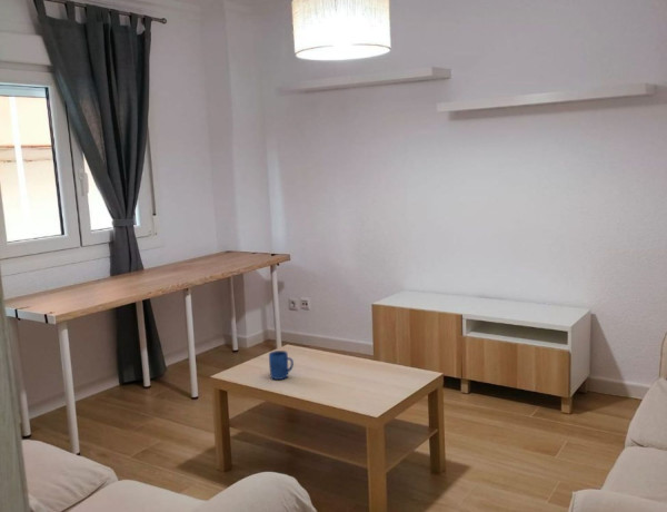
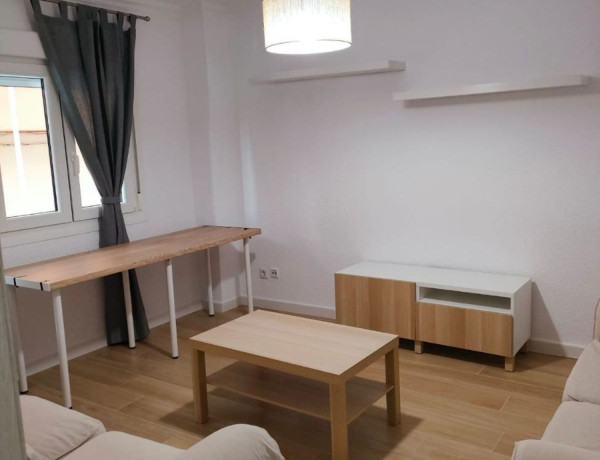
- mug (281, 365)
